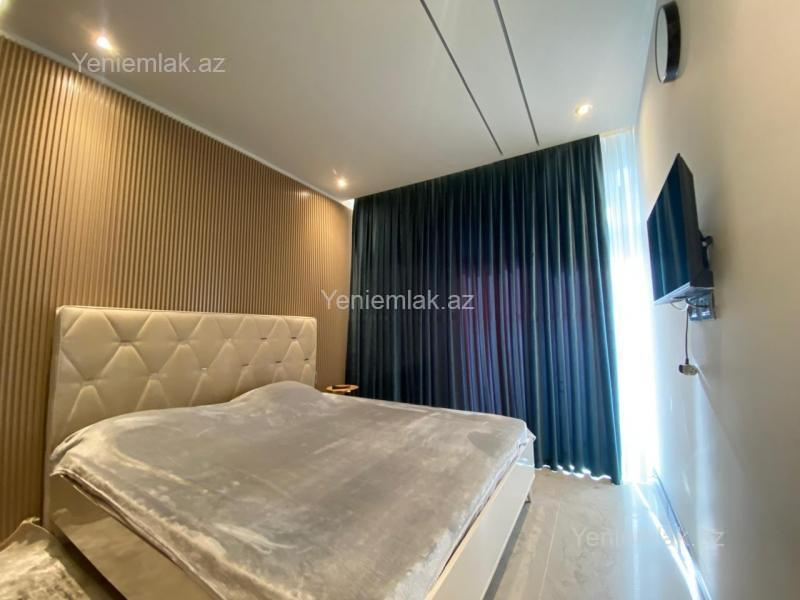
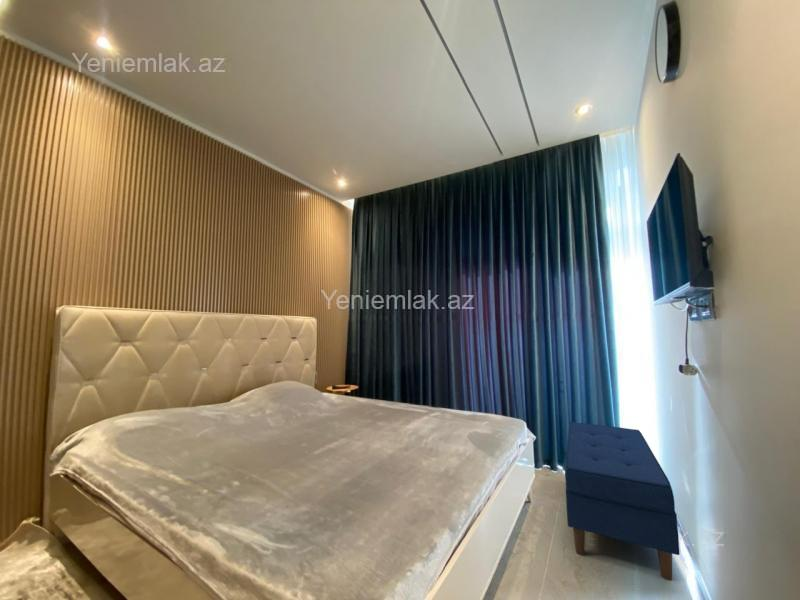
+ bench (610, 482)
